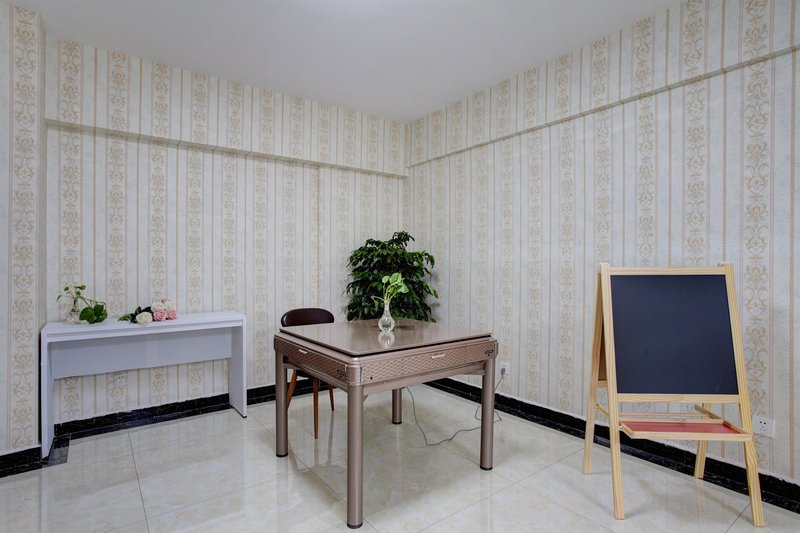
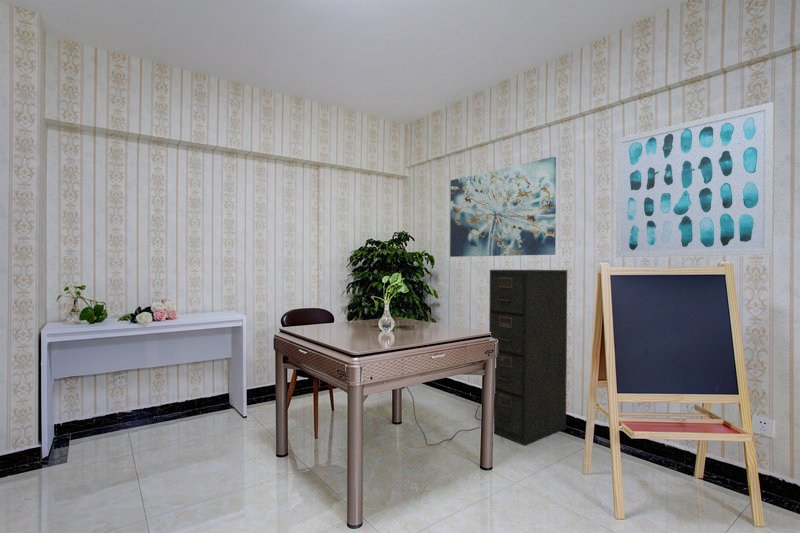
+ filing cabinet (526, 350)
+ wall art (496, 213)
+ wall art (684, 189)
